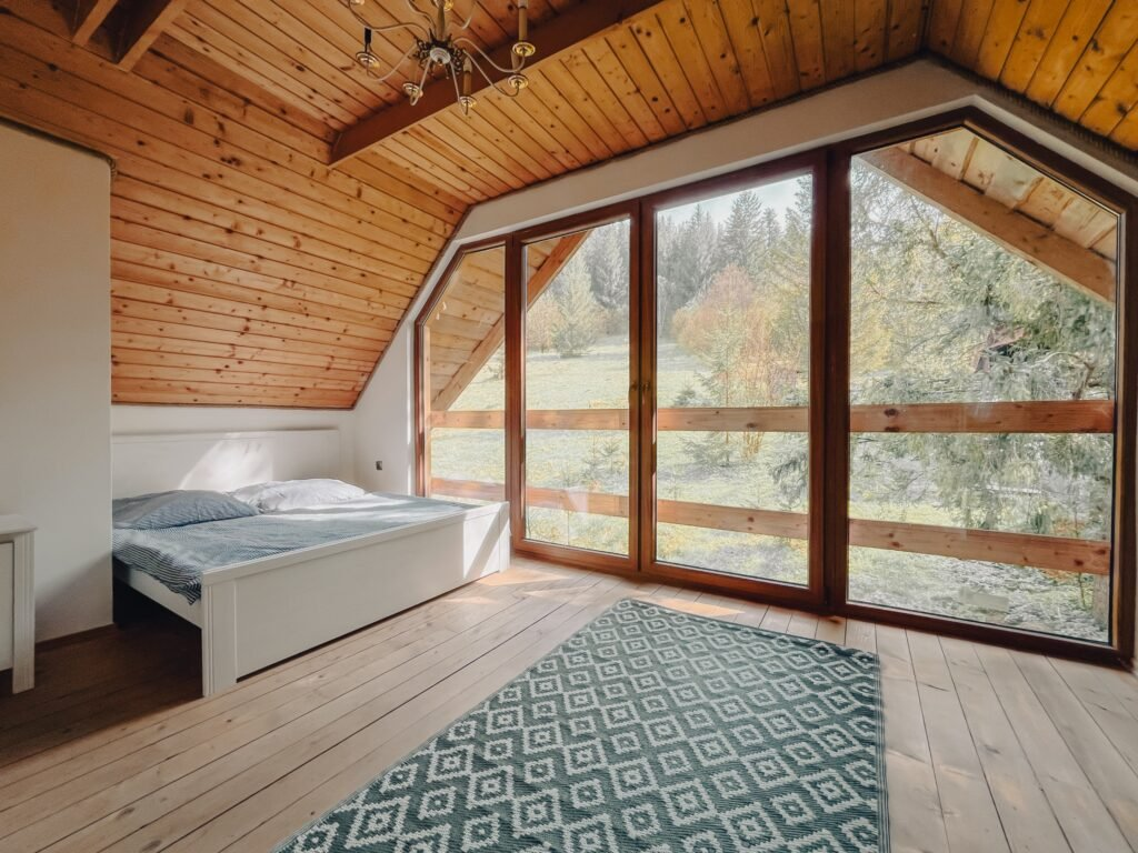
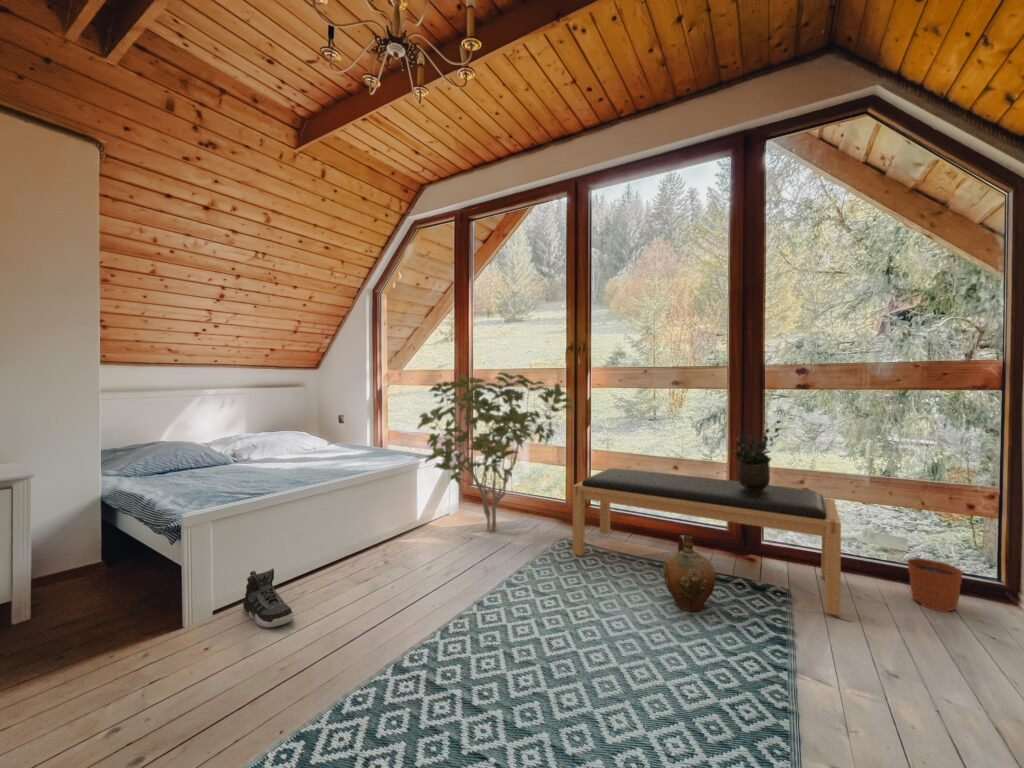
+ shrub (494, 451)
+ sneaker (266, 595)
+ potted plant (755, 454)
+ plant pot (934, 575)
+ ceramic jug (688, 571)
+ bench (696, 516)
